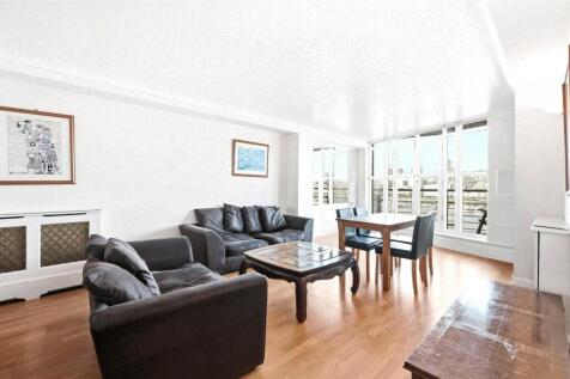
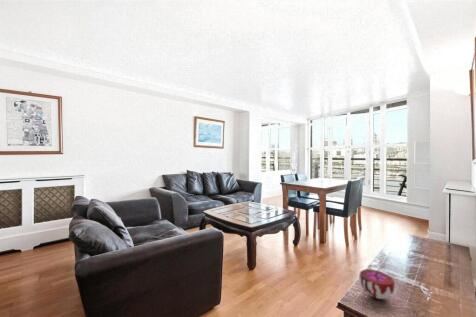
+ decorative bowl (376, 286)
